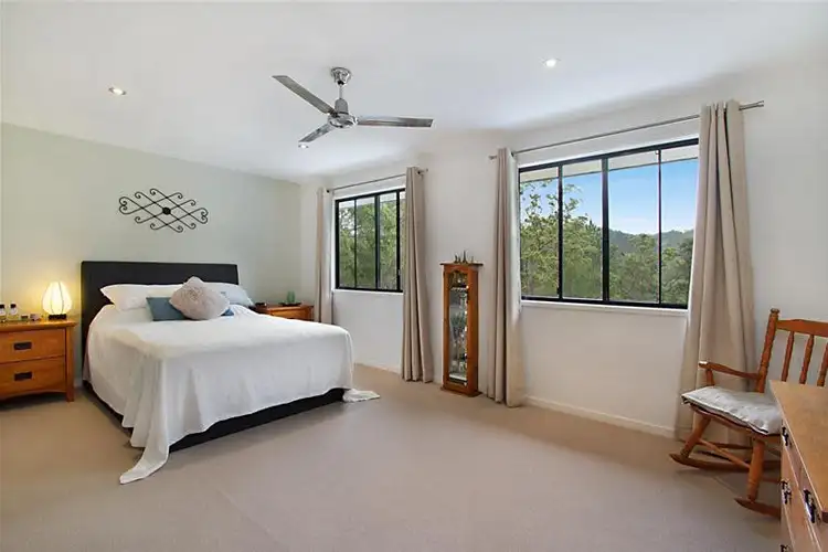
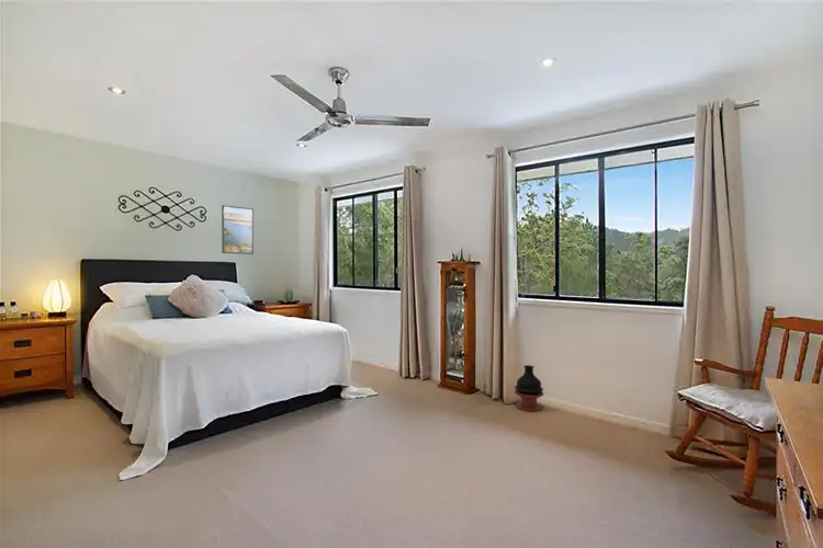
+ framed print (238, 230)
+ vase (528, 386)
